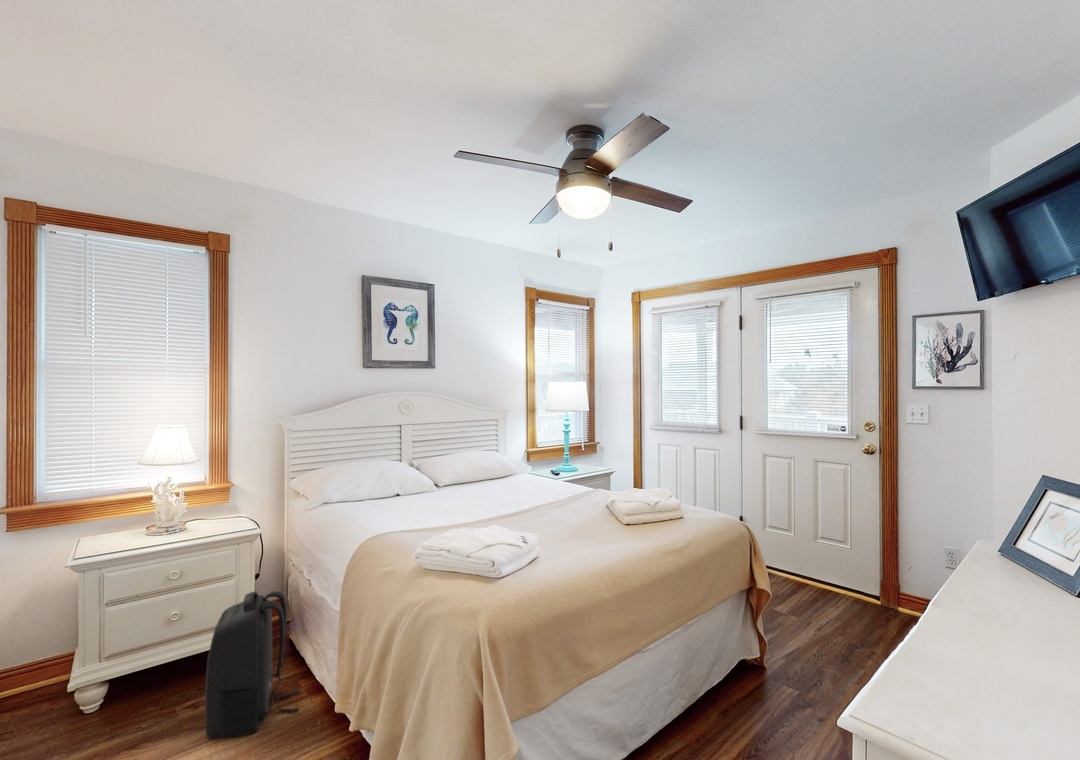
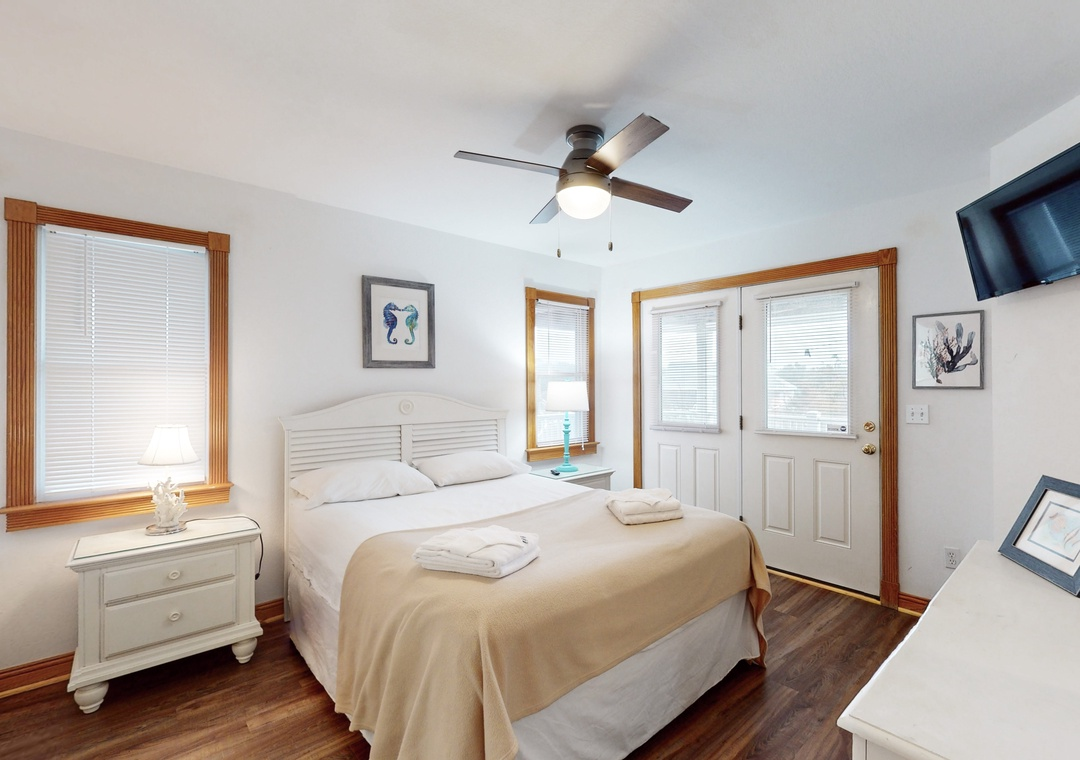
- backpack (255, 651)
